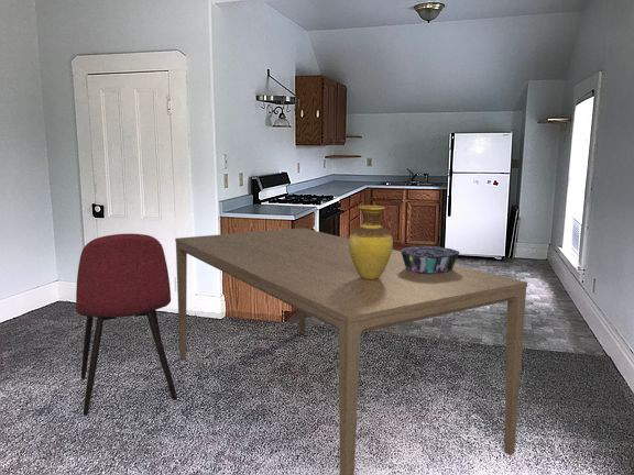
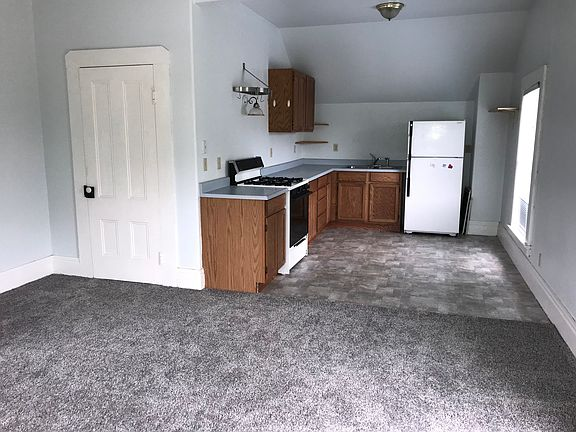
- dining table (320, 320)
- decorative bowl (429, 259)
- dining chair (123, 310)
- vase (370, 242)
